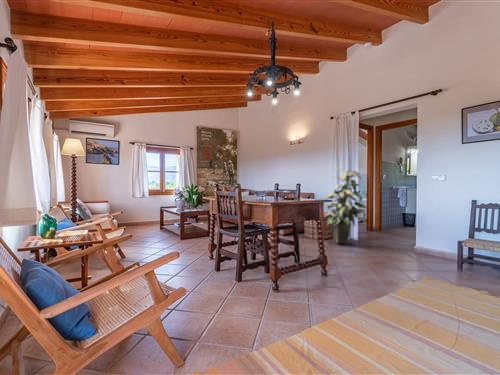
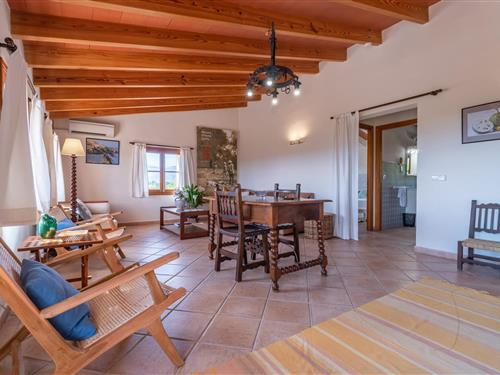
- indoor plant (342, 205)
